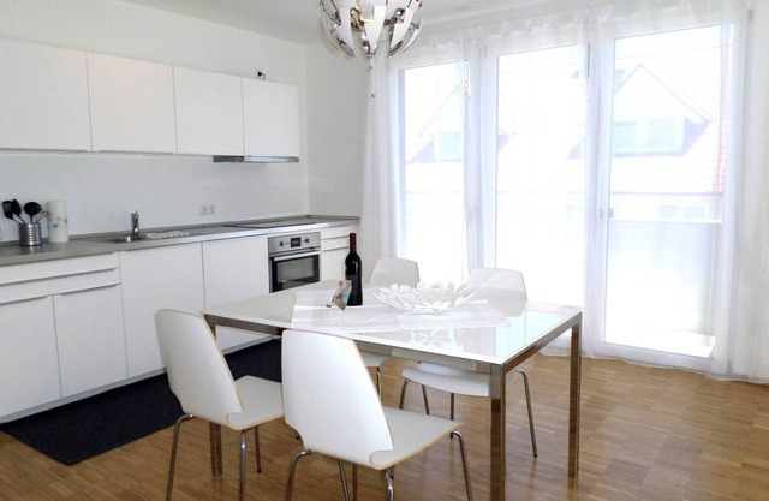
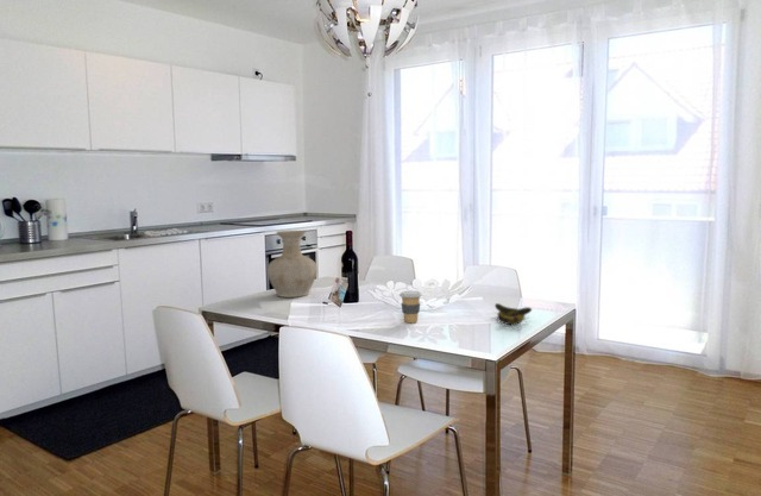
+ vase (291, 263)
+ banana (512, 313)
+ coffee cup (410, 306)
